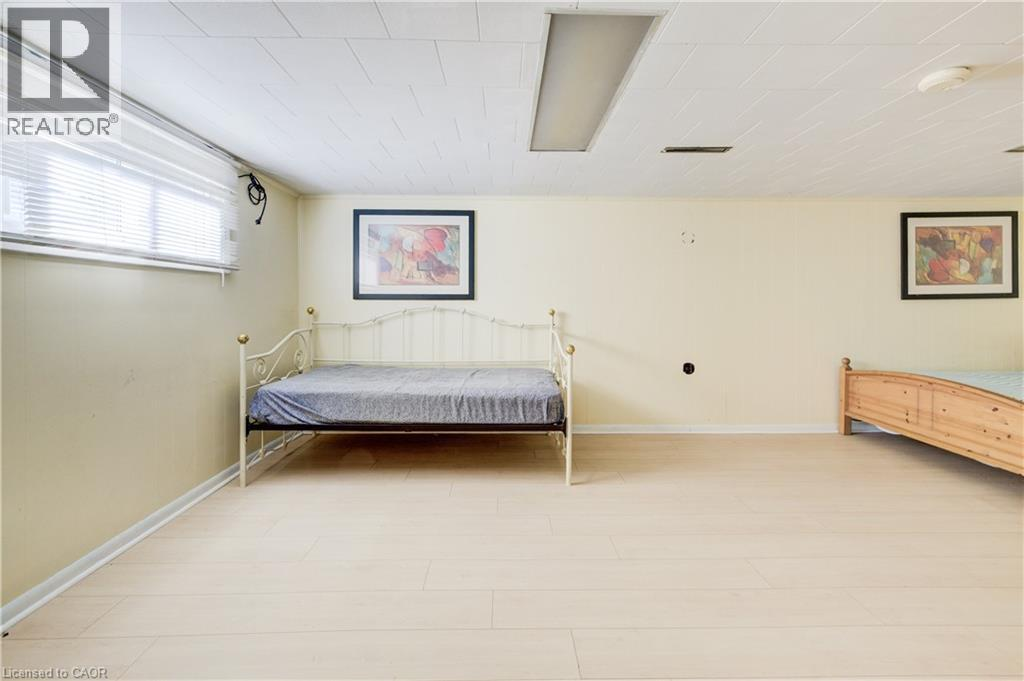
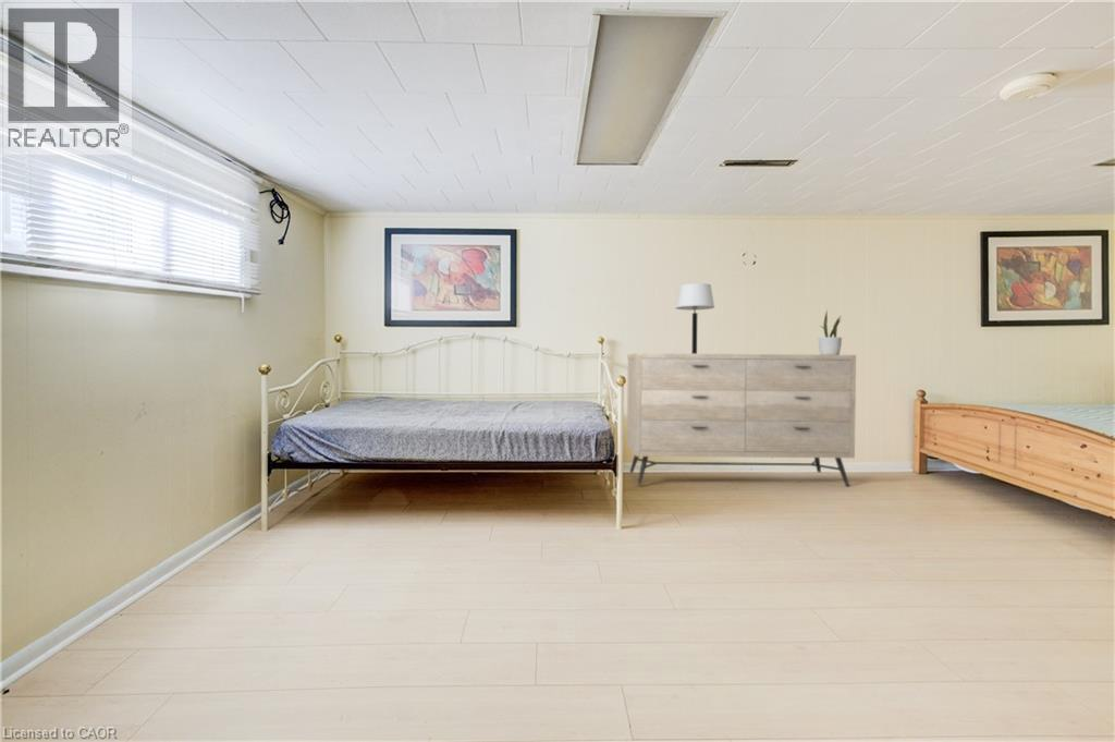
+ table lamp (695, 319)
+ potted plant (831, 331)
+ dresser (734, 416)
